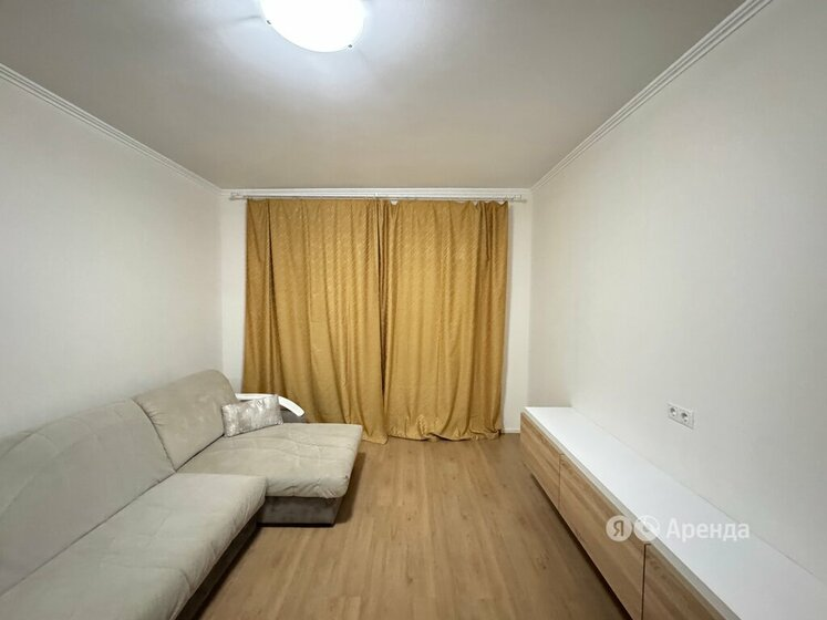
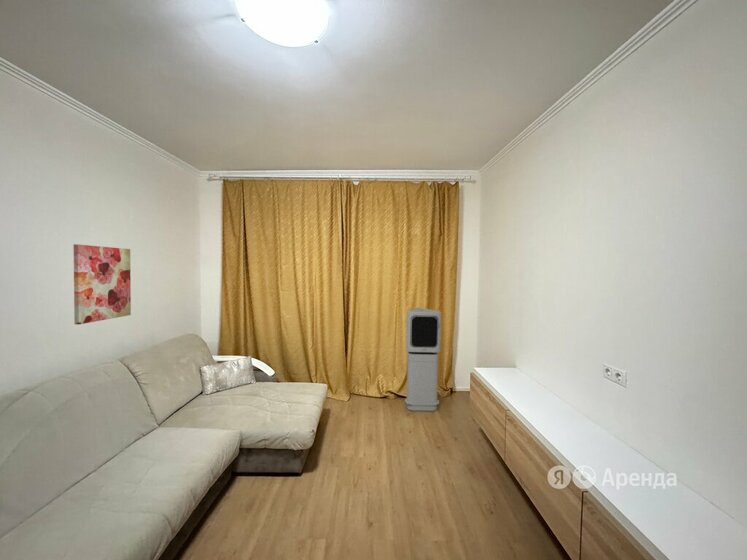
+ wall art (105, 283)
+ air purifier (421, 356)
